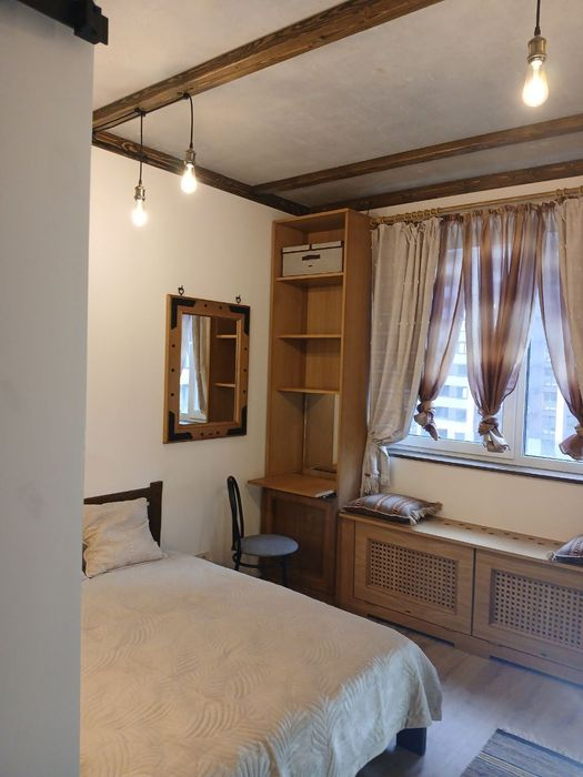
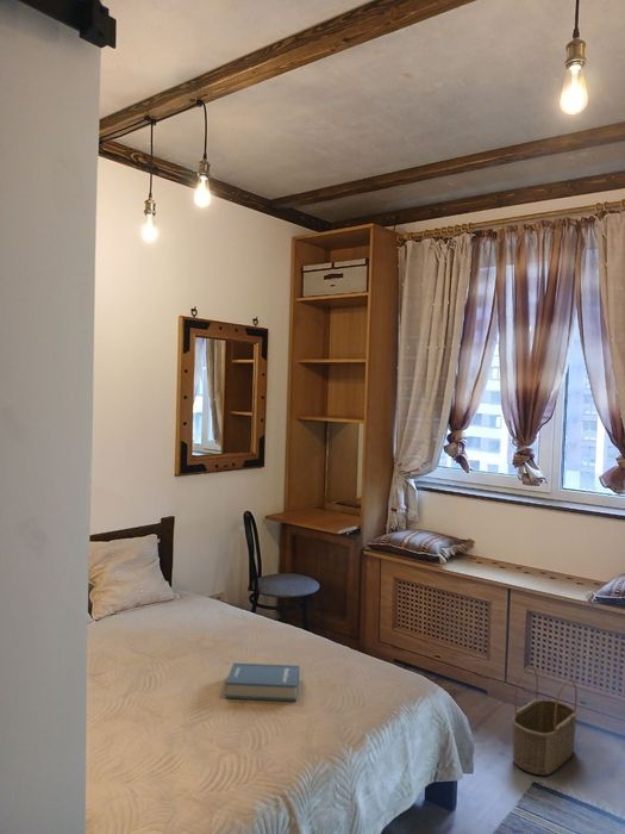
+ wicker basket (544, 715)
+ hardback book (263, 680)
